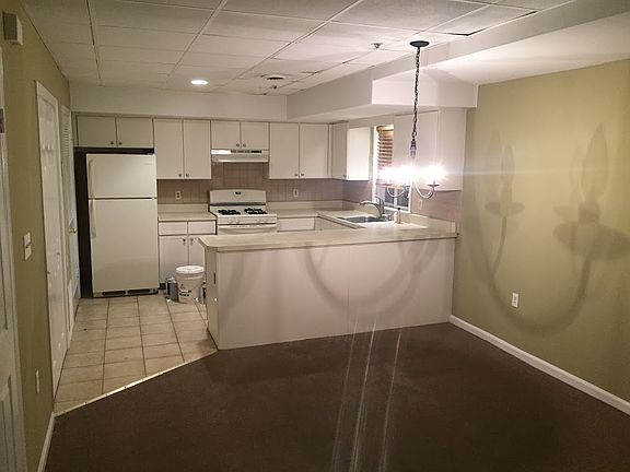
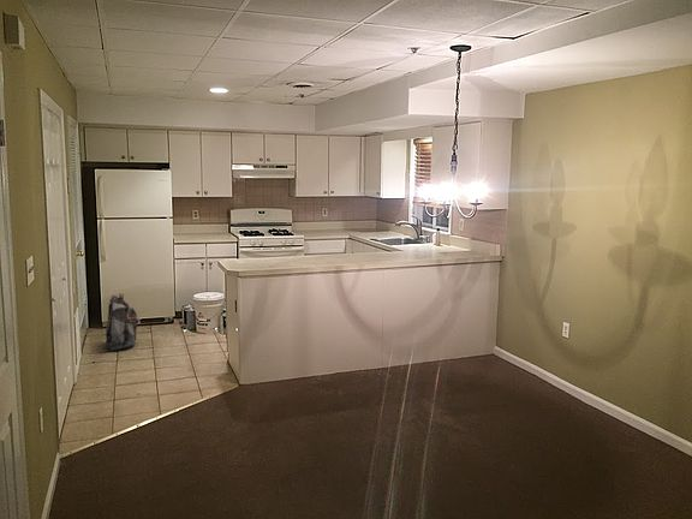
+ backpack (117, 320)
